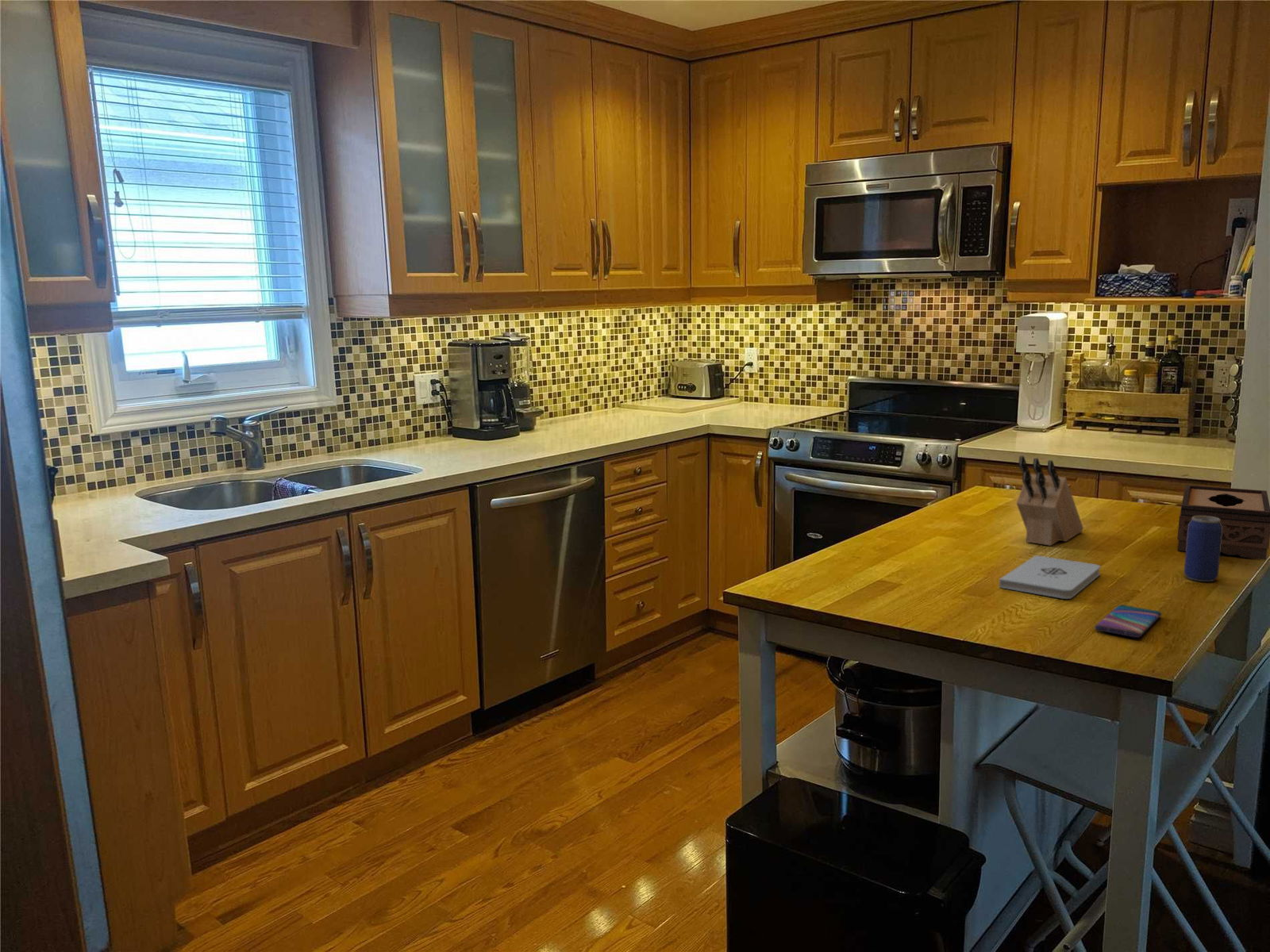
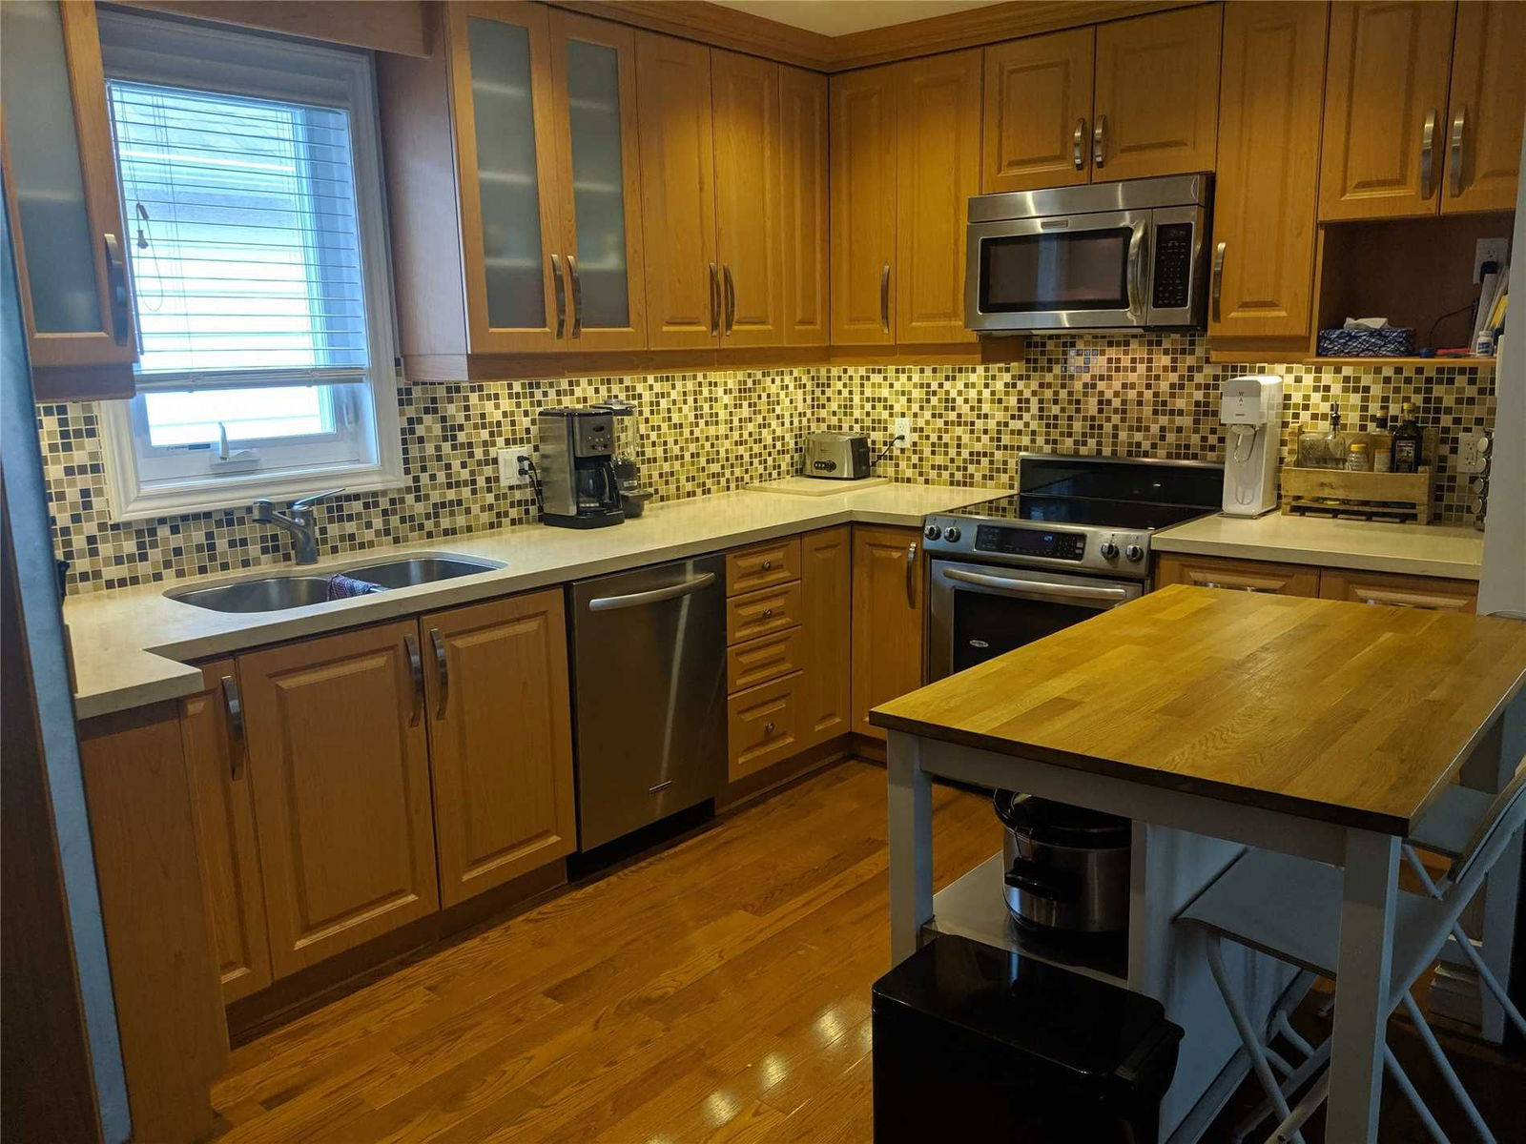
- smartphone (1128, 620)
- knife block (1049, 495)
- tissue box (1223, 520)
- beverage can (1203, 548)
- notepad (1051, 576)
